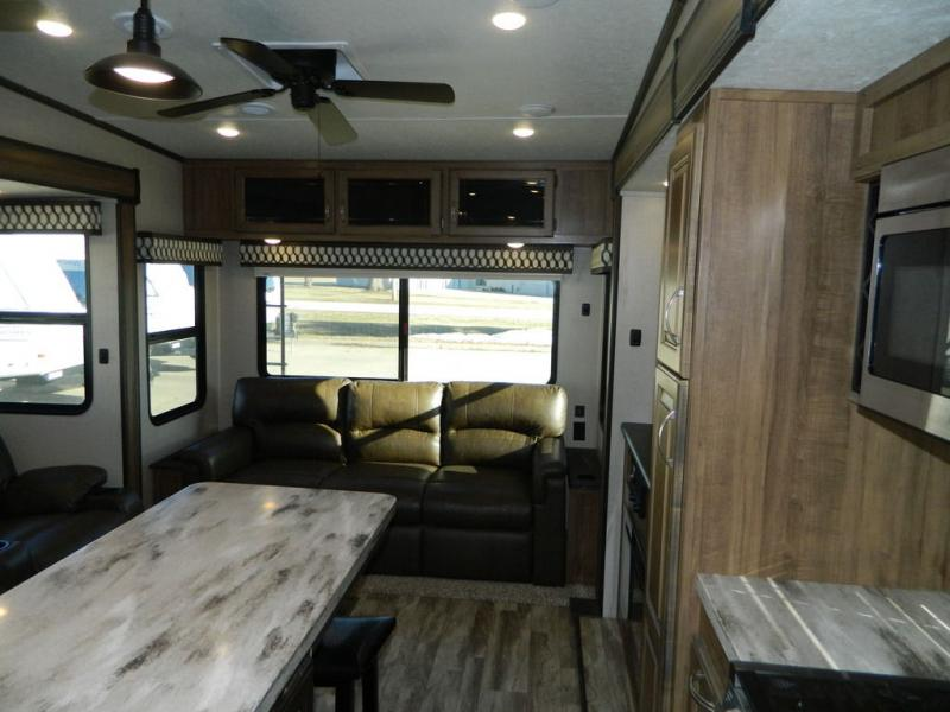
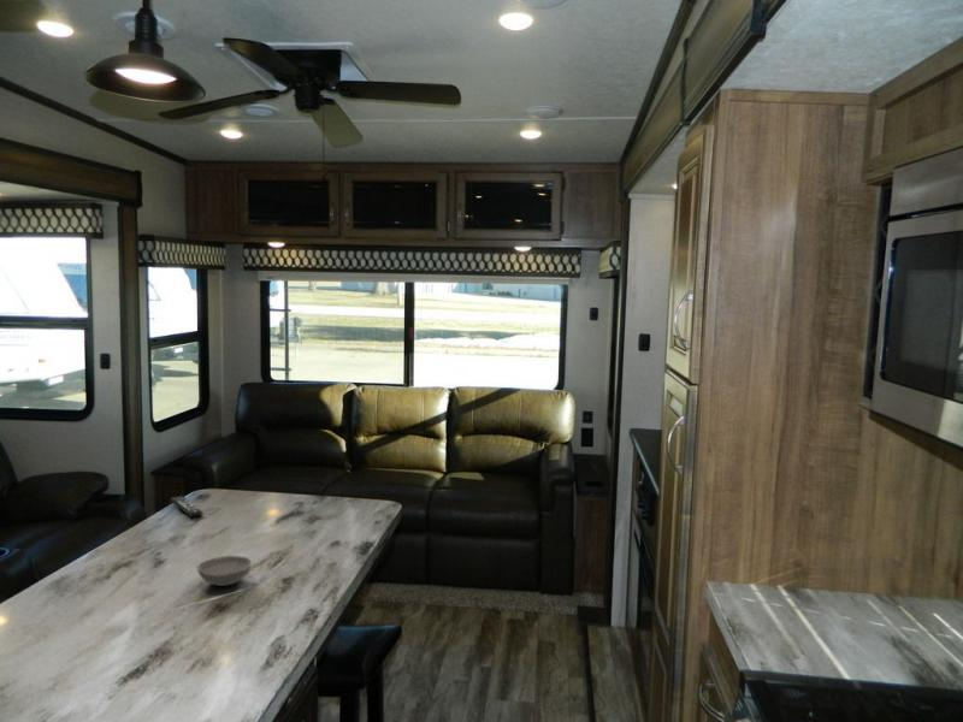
+ bowl (224, 573)
+ remote control (185, 505)
